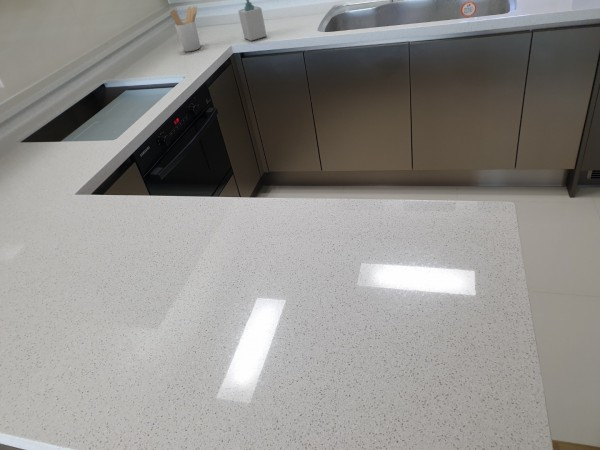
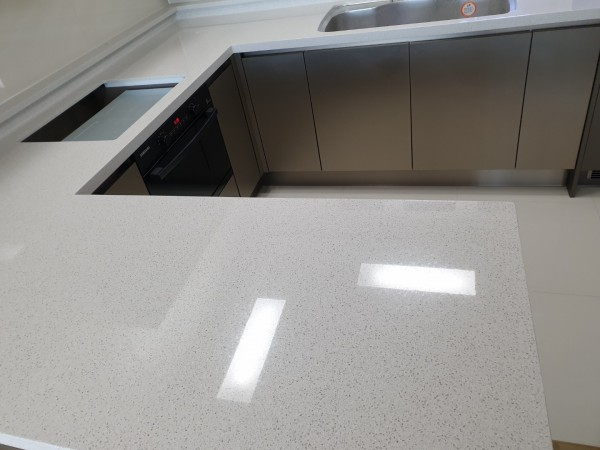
- utensil holder (189, 28)
- soap bottle (251, 16)
